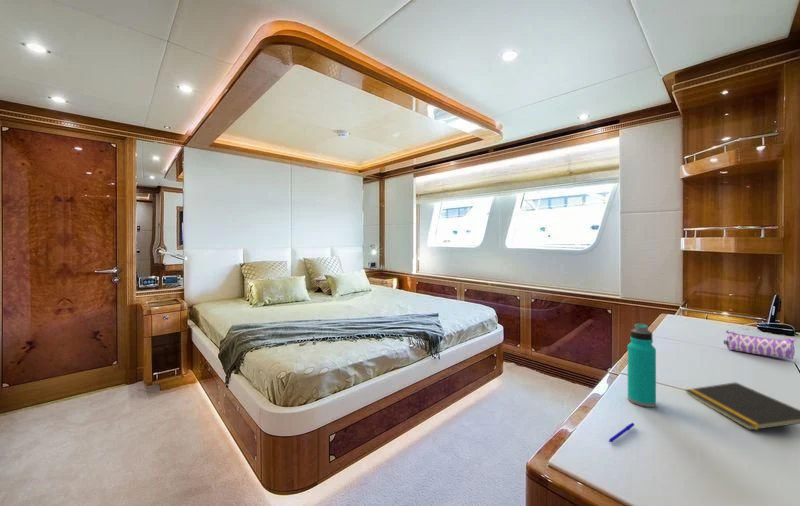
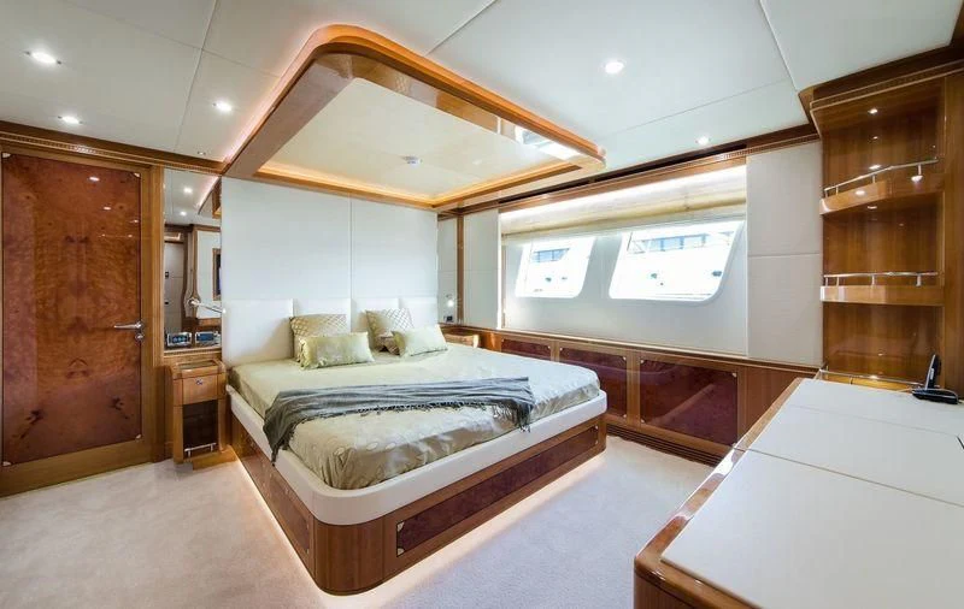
- pencil case (758, 344)
- notepad (742, 403)
- water bottle (641, 363)
- pen (621, 432)
